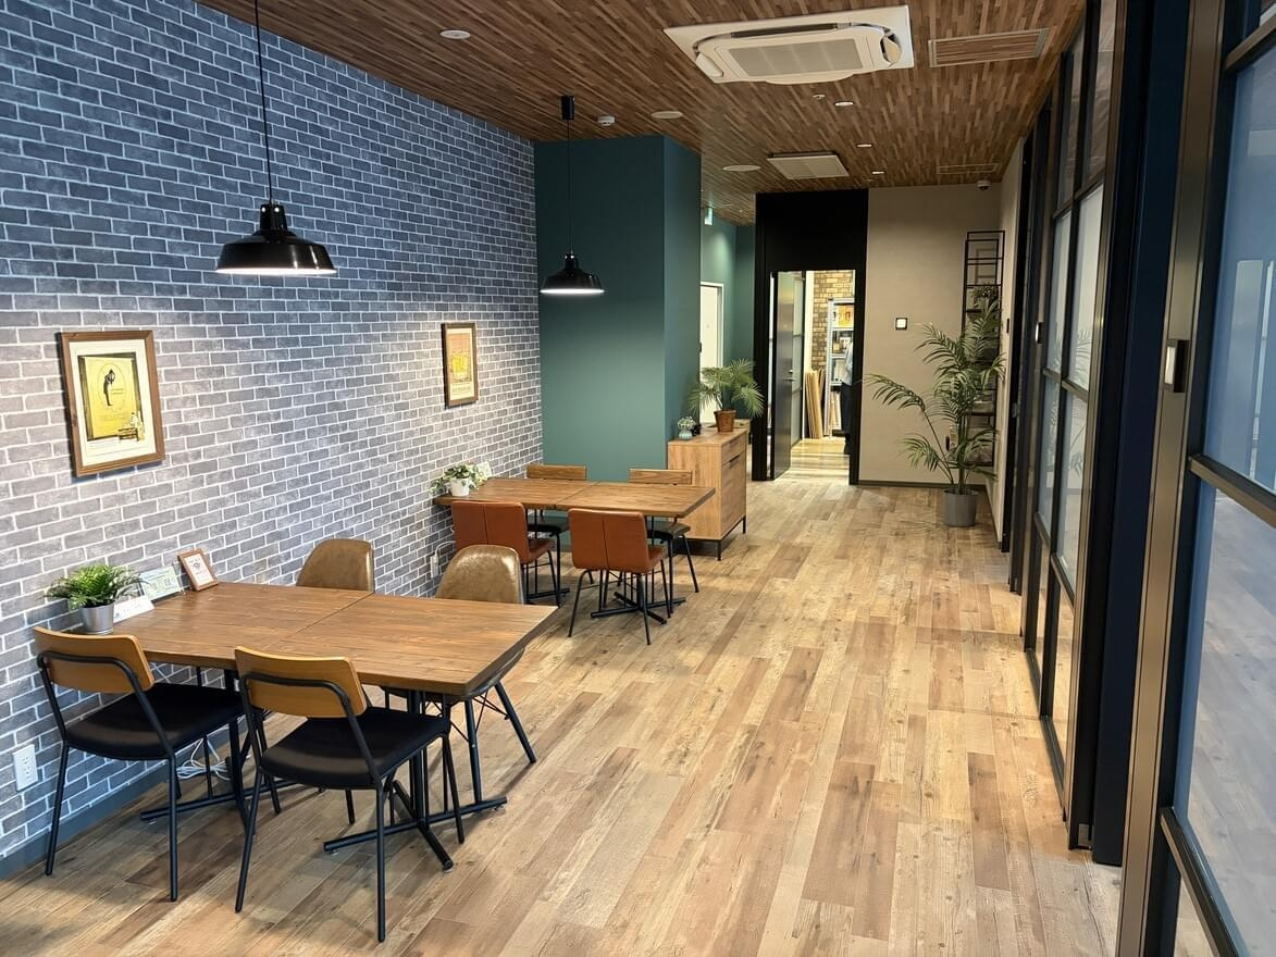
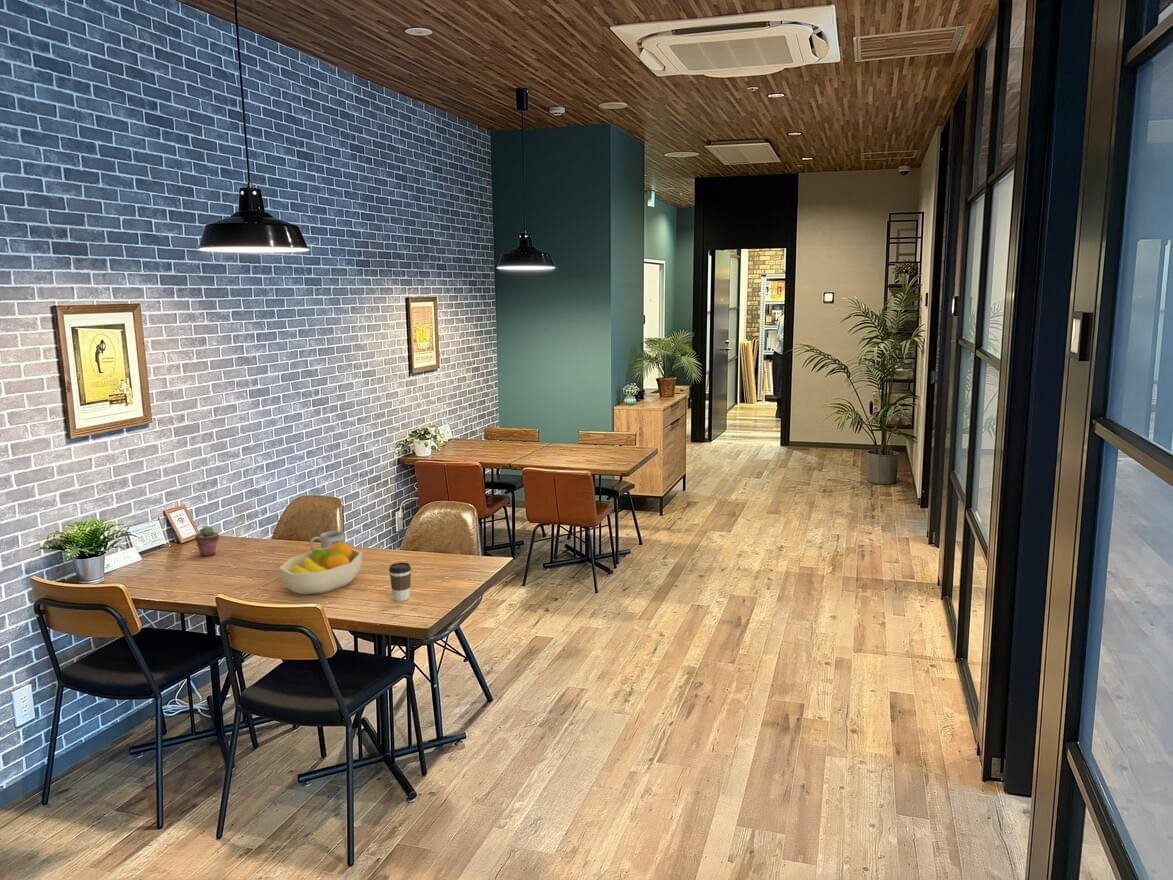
+ potted succulent (207, 540)
+ fruit bowl (322, 566)
+ mug (329, 546)
+ coffee cup (400, 581)
